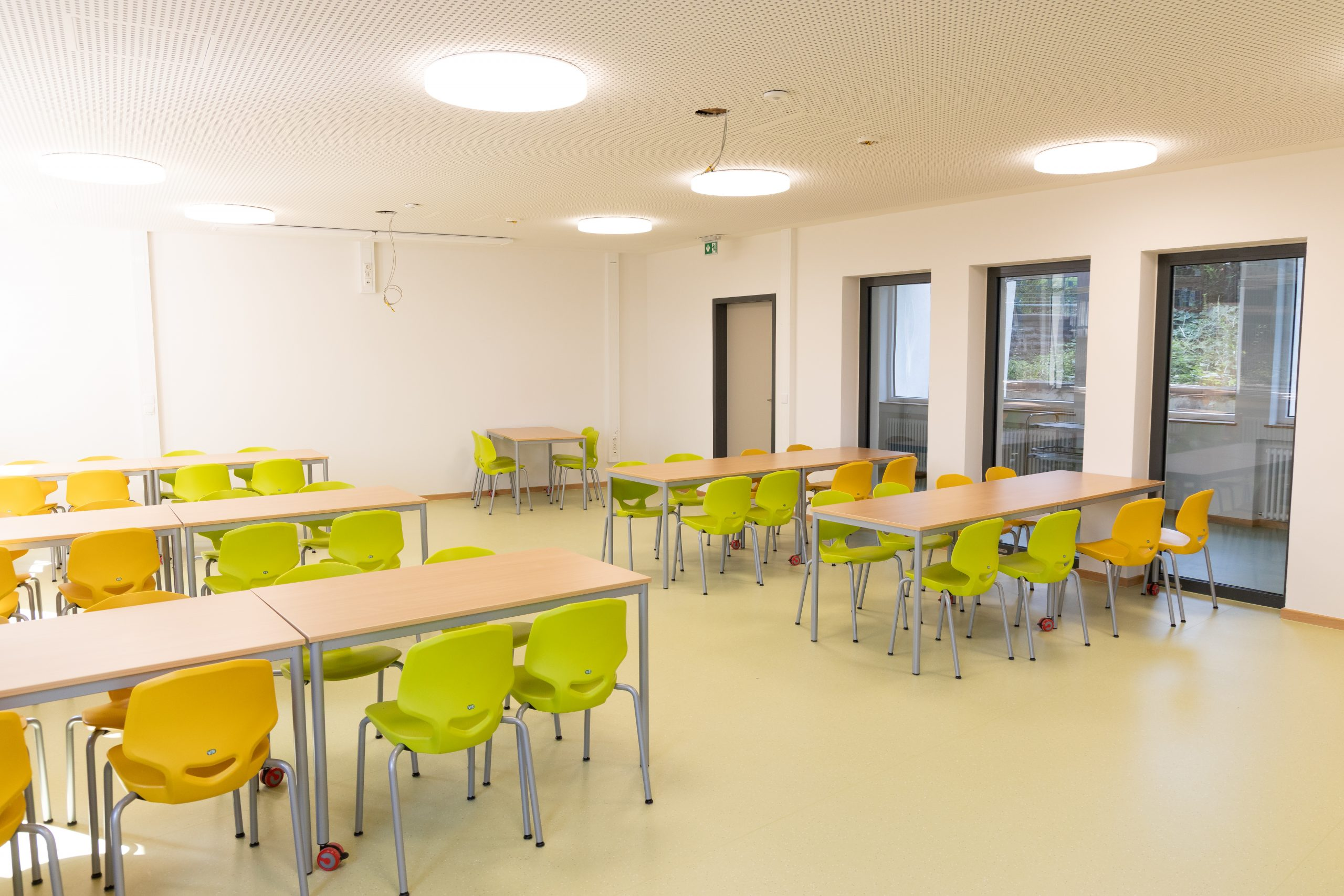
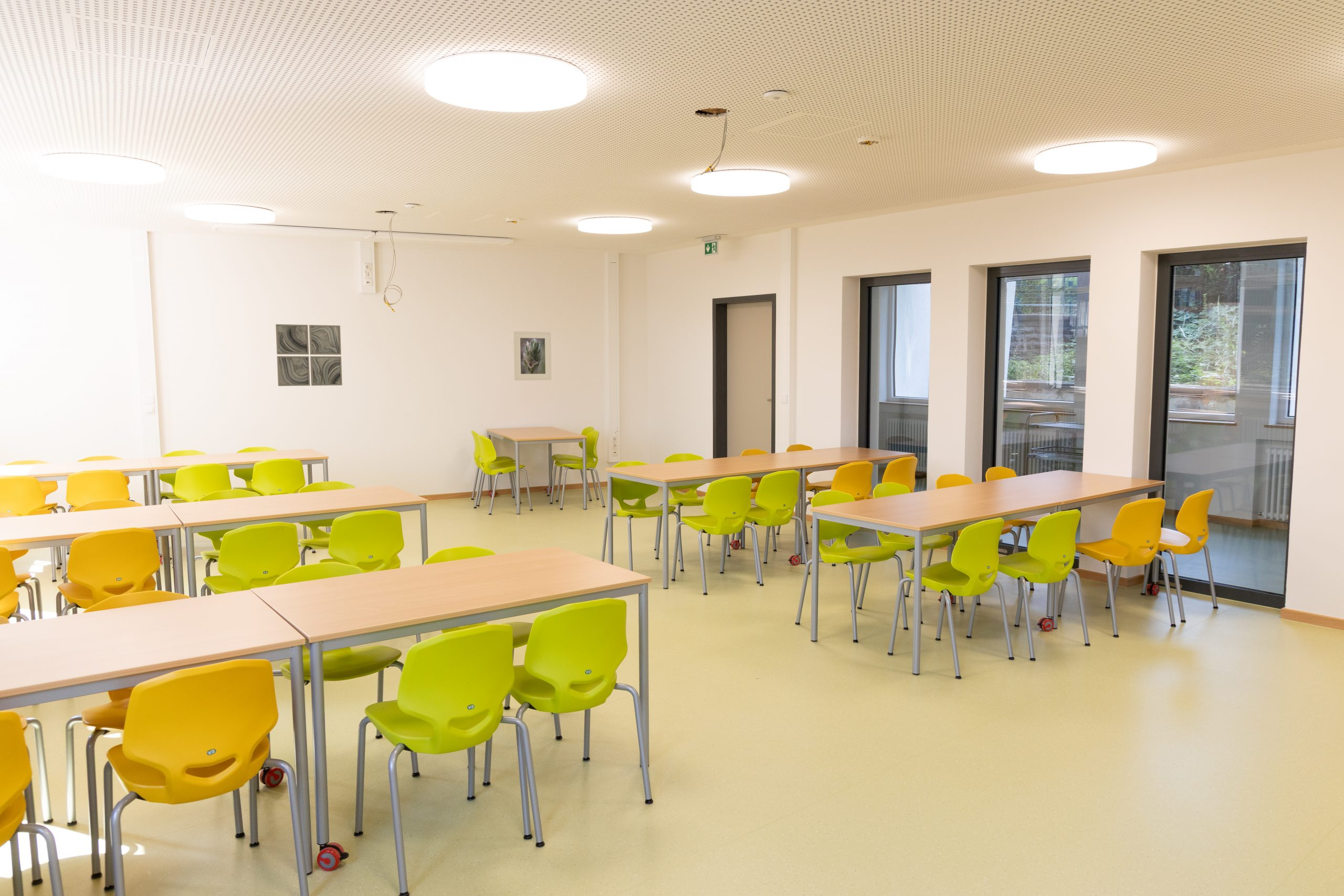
+ wall art (310, 356)
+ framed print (532, 356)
